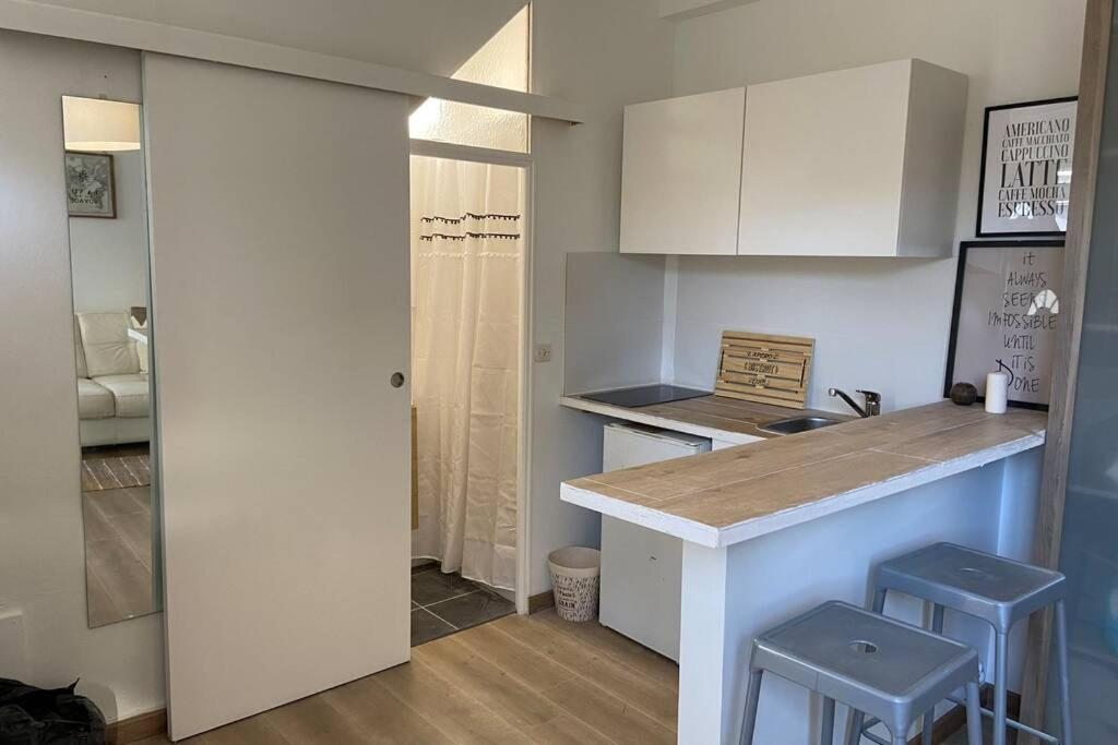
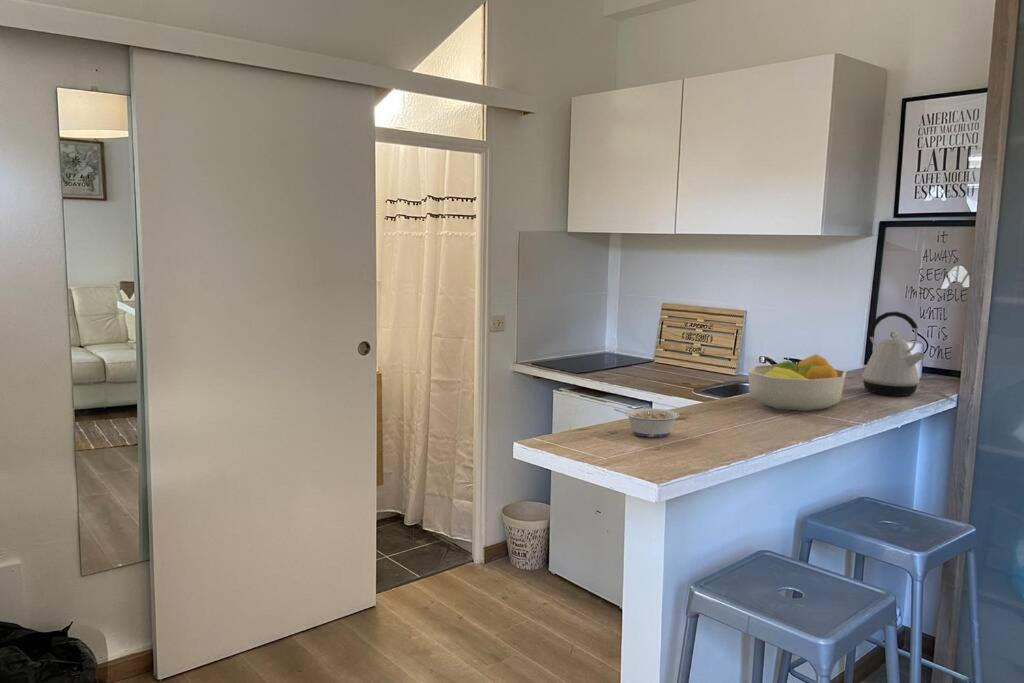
+ legume (650, 421)
+ fruit bowl (797, 380)
+ kettle (894, 352)
